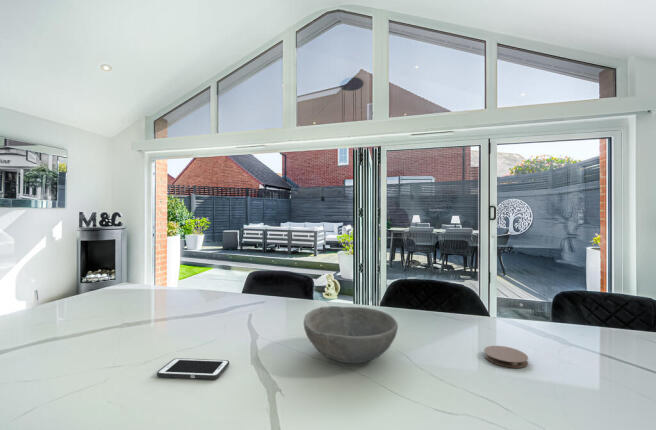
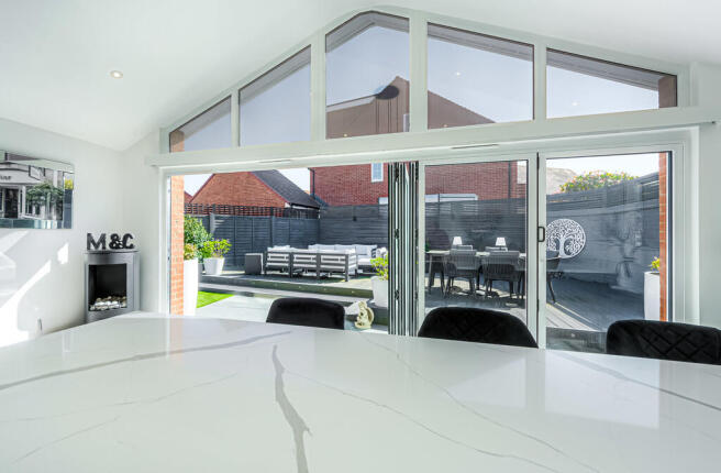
- coaster (505, 356)
- bowl (349, 335)
- cell phone (194, 368)
